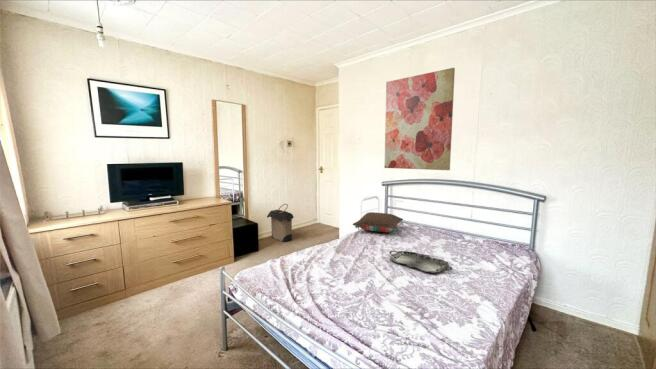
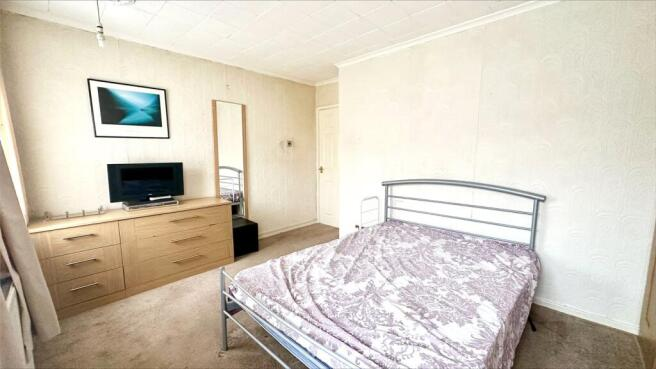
- serving tray (418, 260)
- wall art (416, 123)
- pillow (378, 221)
- laundry hamper (280, 221)
